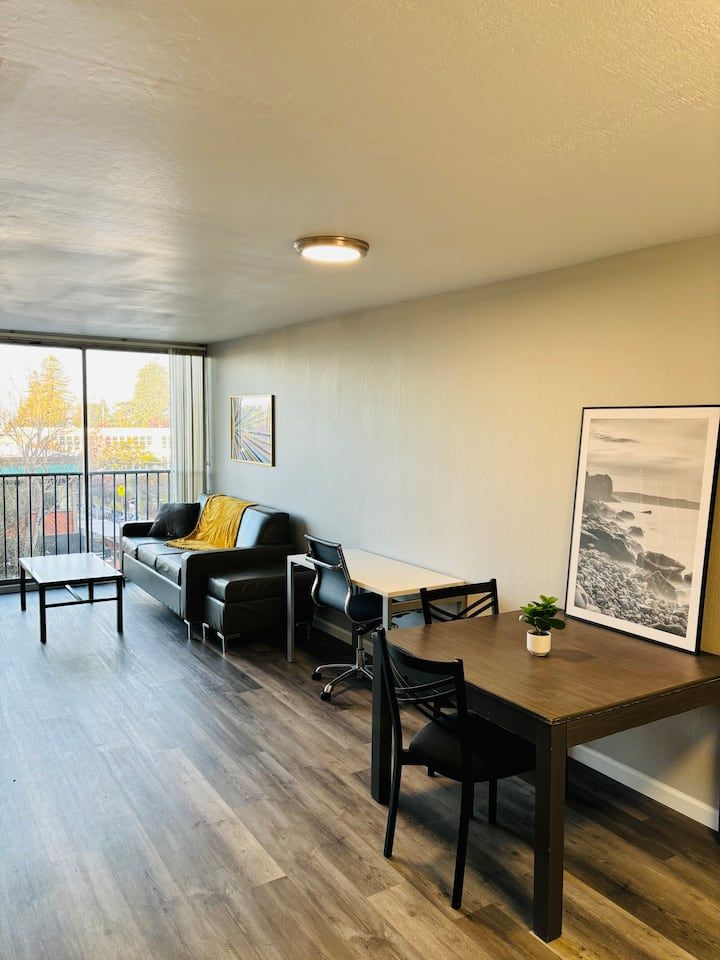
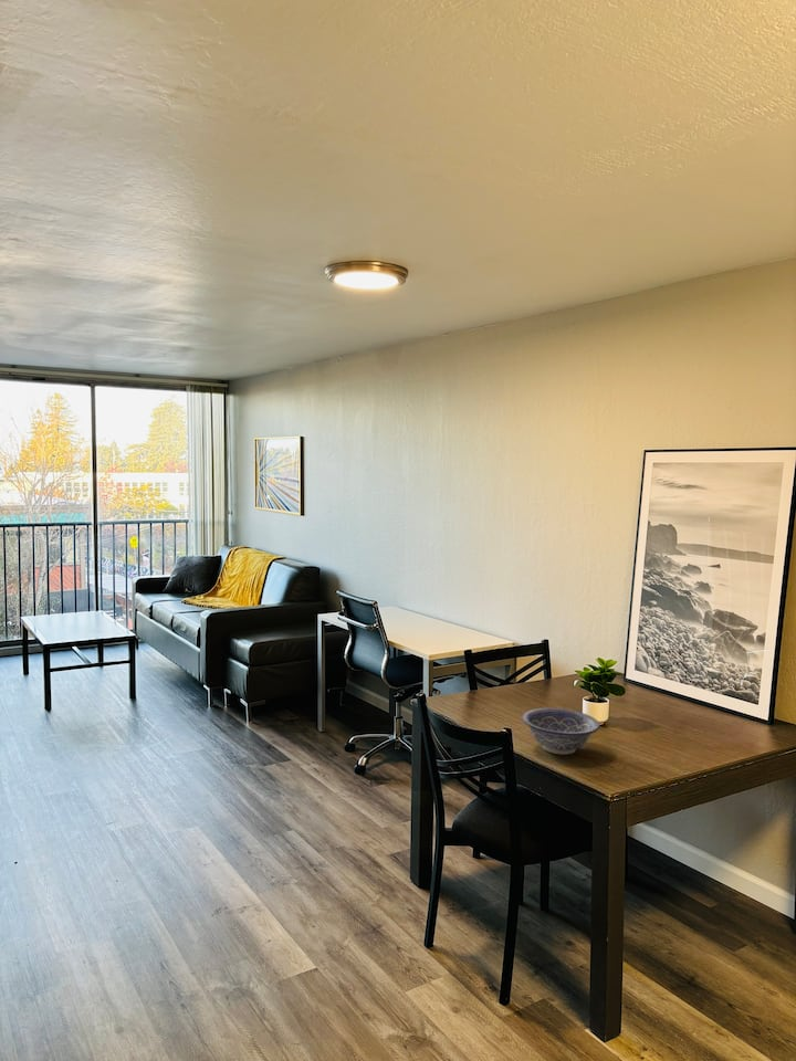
+ decorative bowl (559, 734)
